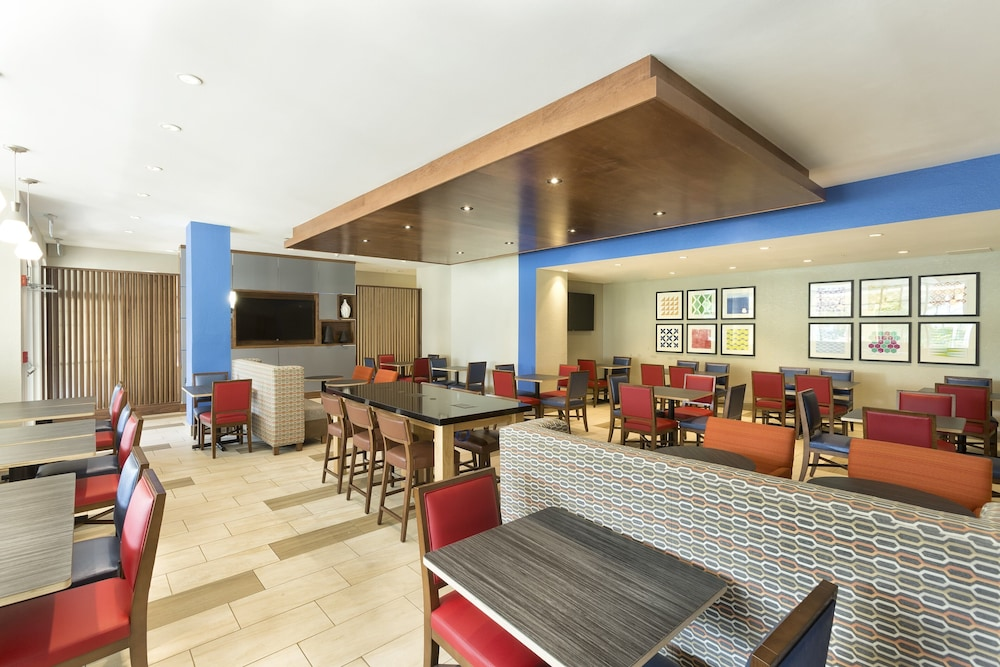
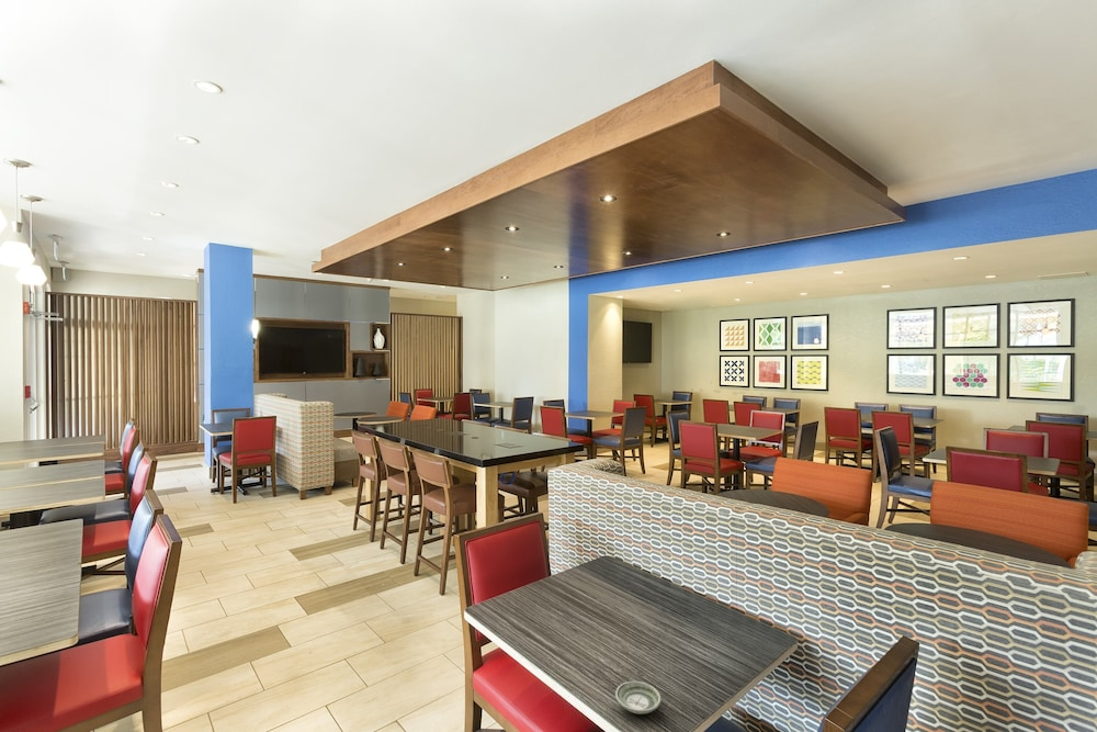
+ saucer (637, 700)
